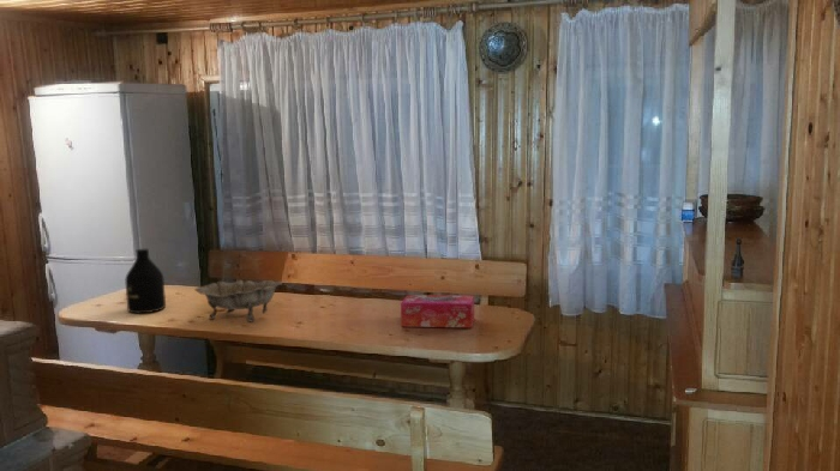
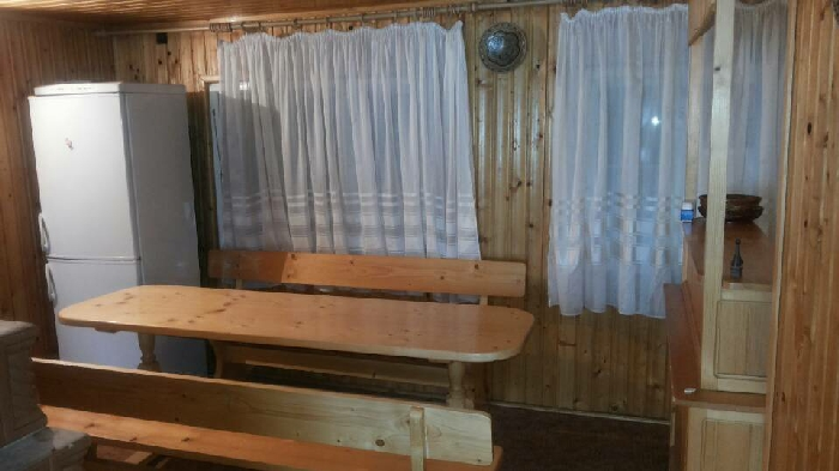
- decorative bowl (239, 298)
- bottle (144, 279)
- tissue box (438, 310)
